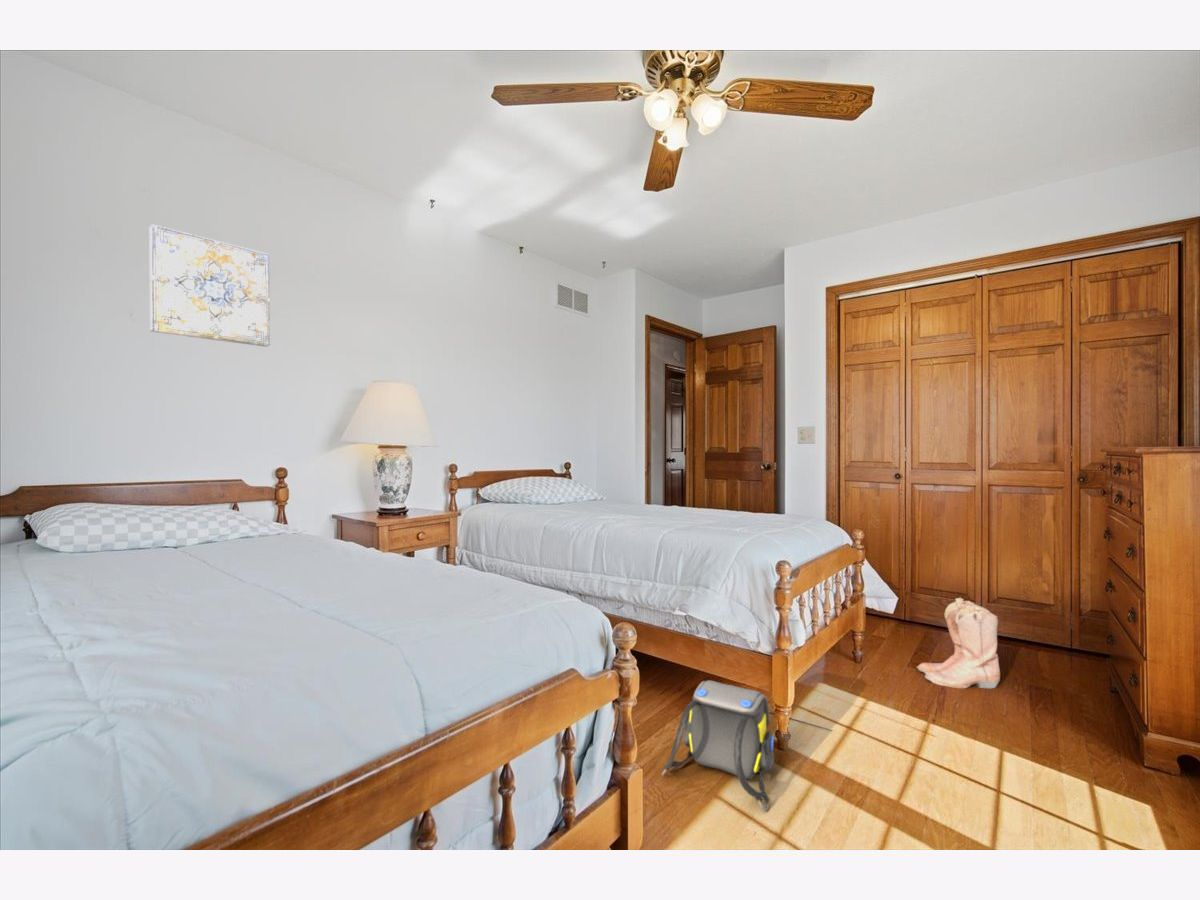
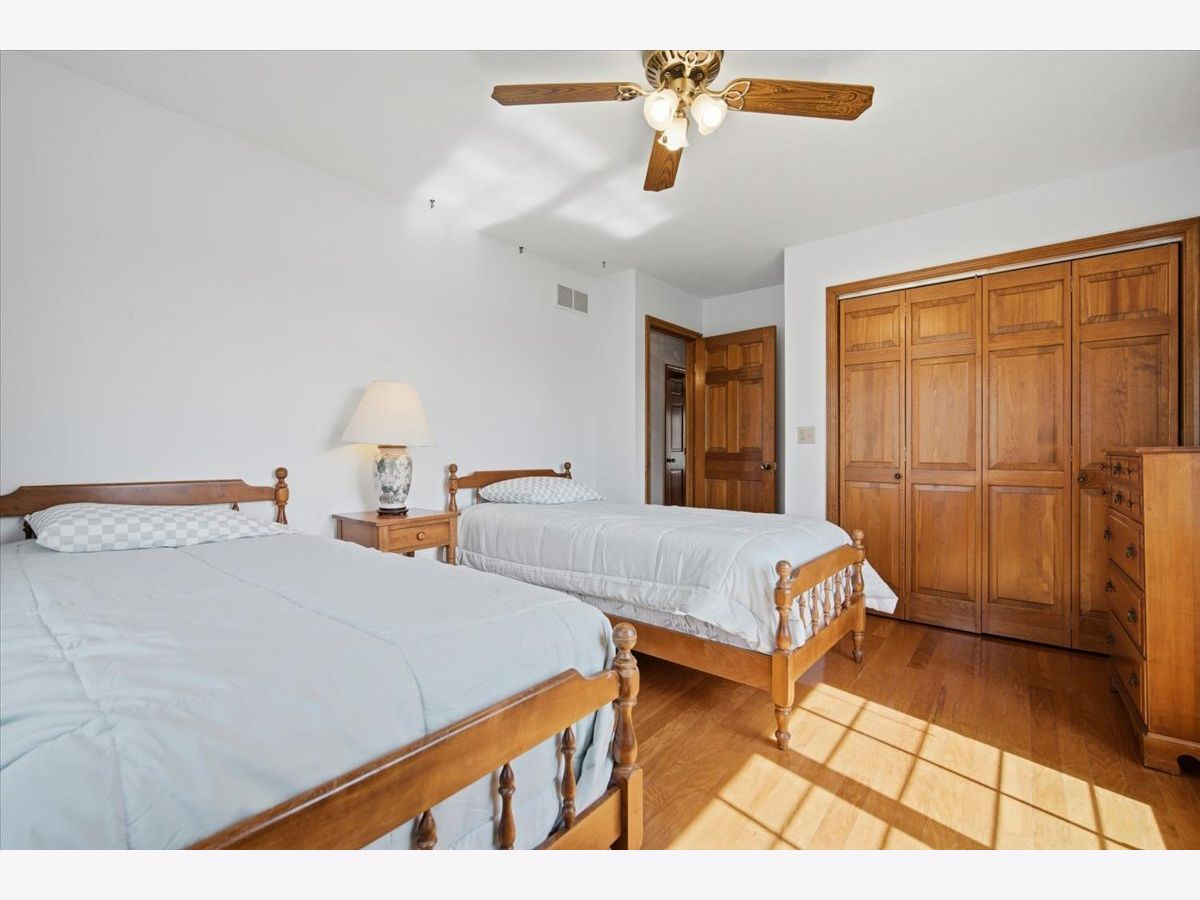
- boots (956, 640)
- shoulder bag (724, 734)
- wall art (213, 290)
